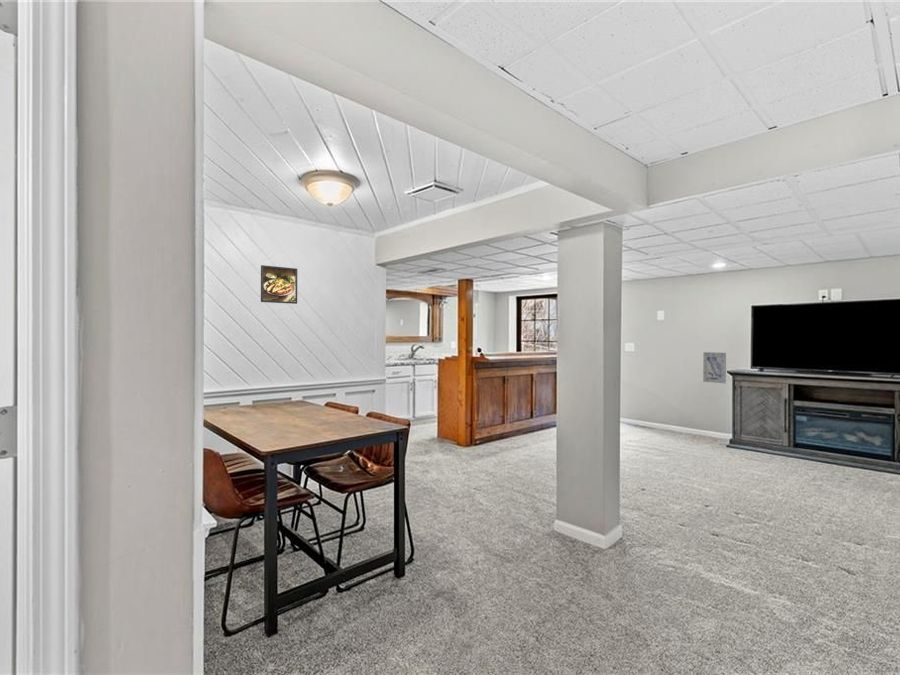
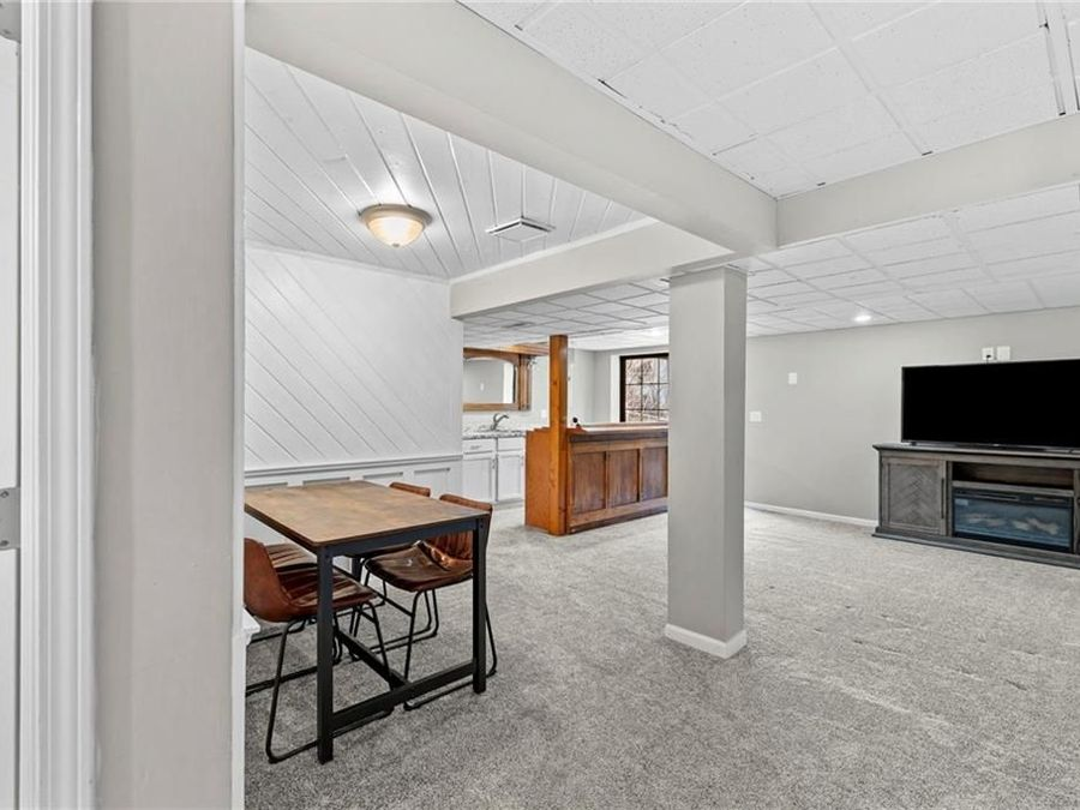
- wall art (714, 367)
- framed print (279, 284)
